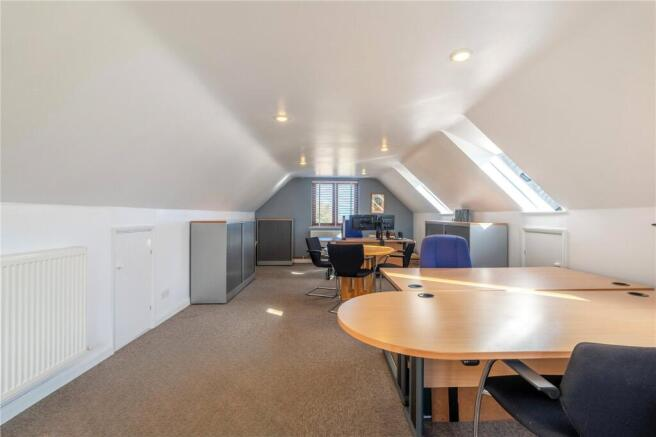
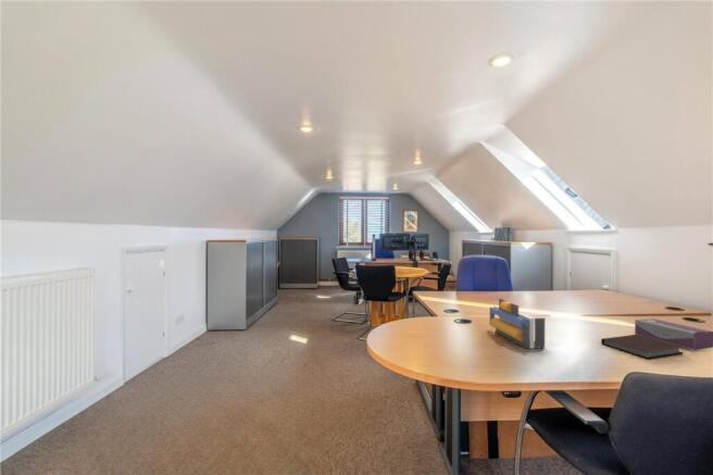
+ tissue box (672, 332)
+ desk organizer (514, 320)
+ notebook (640, 345)
